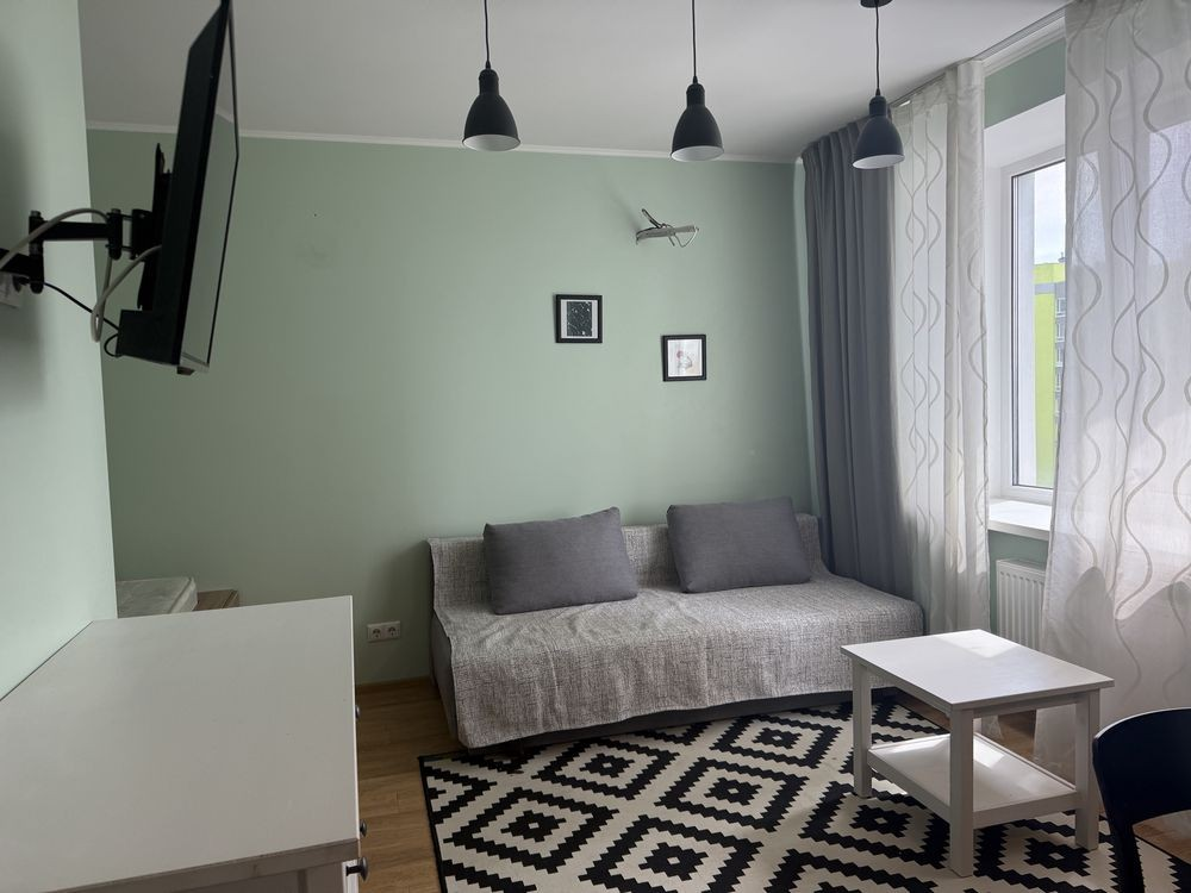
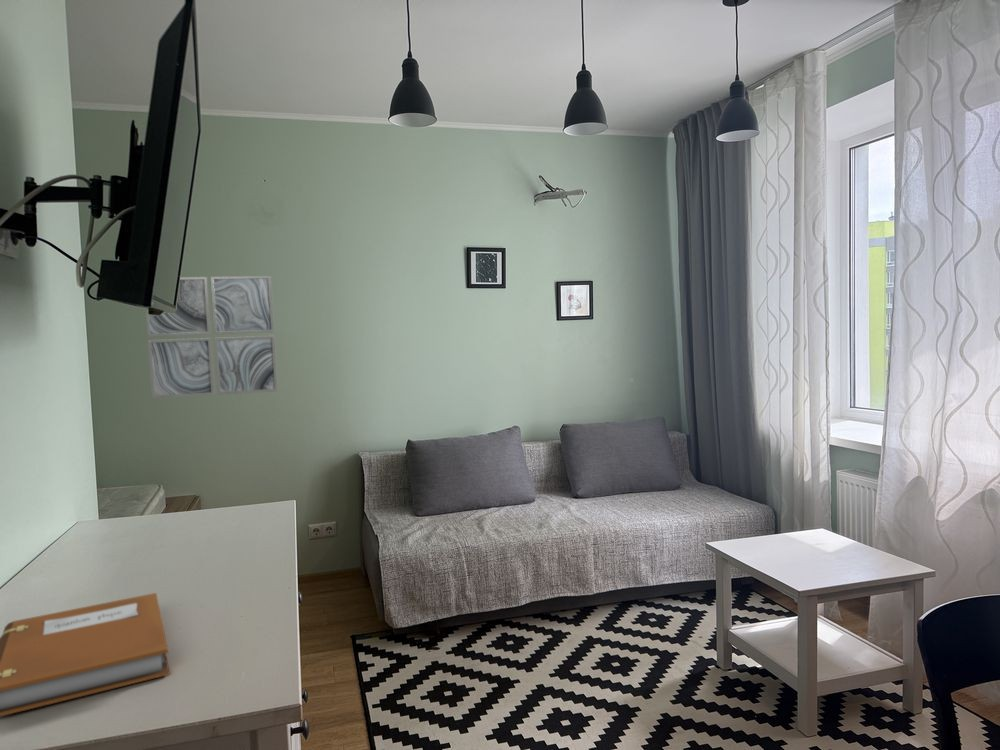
+ wall art (210, 334)
+ notebook (81, 645)
